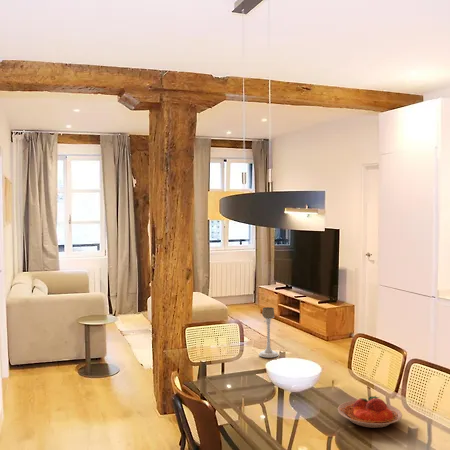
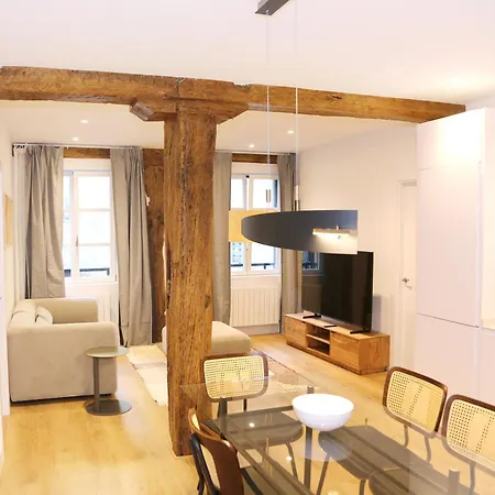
- candle holder (268, 331)
- plate (369, 407)
